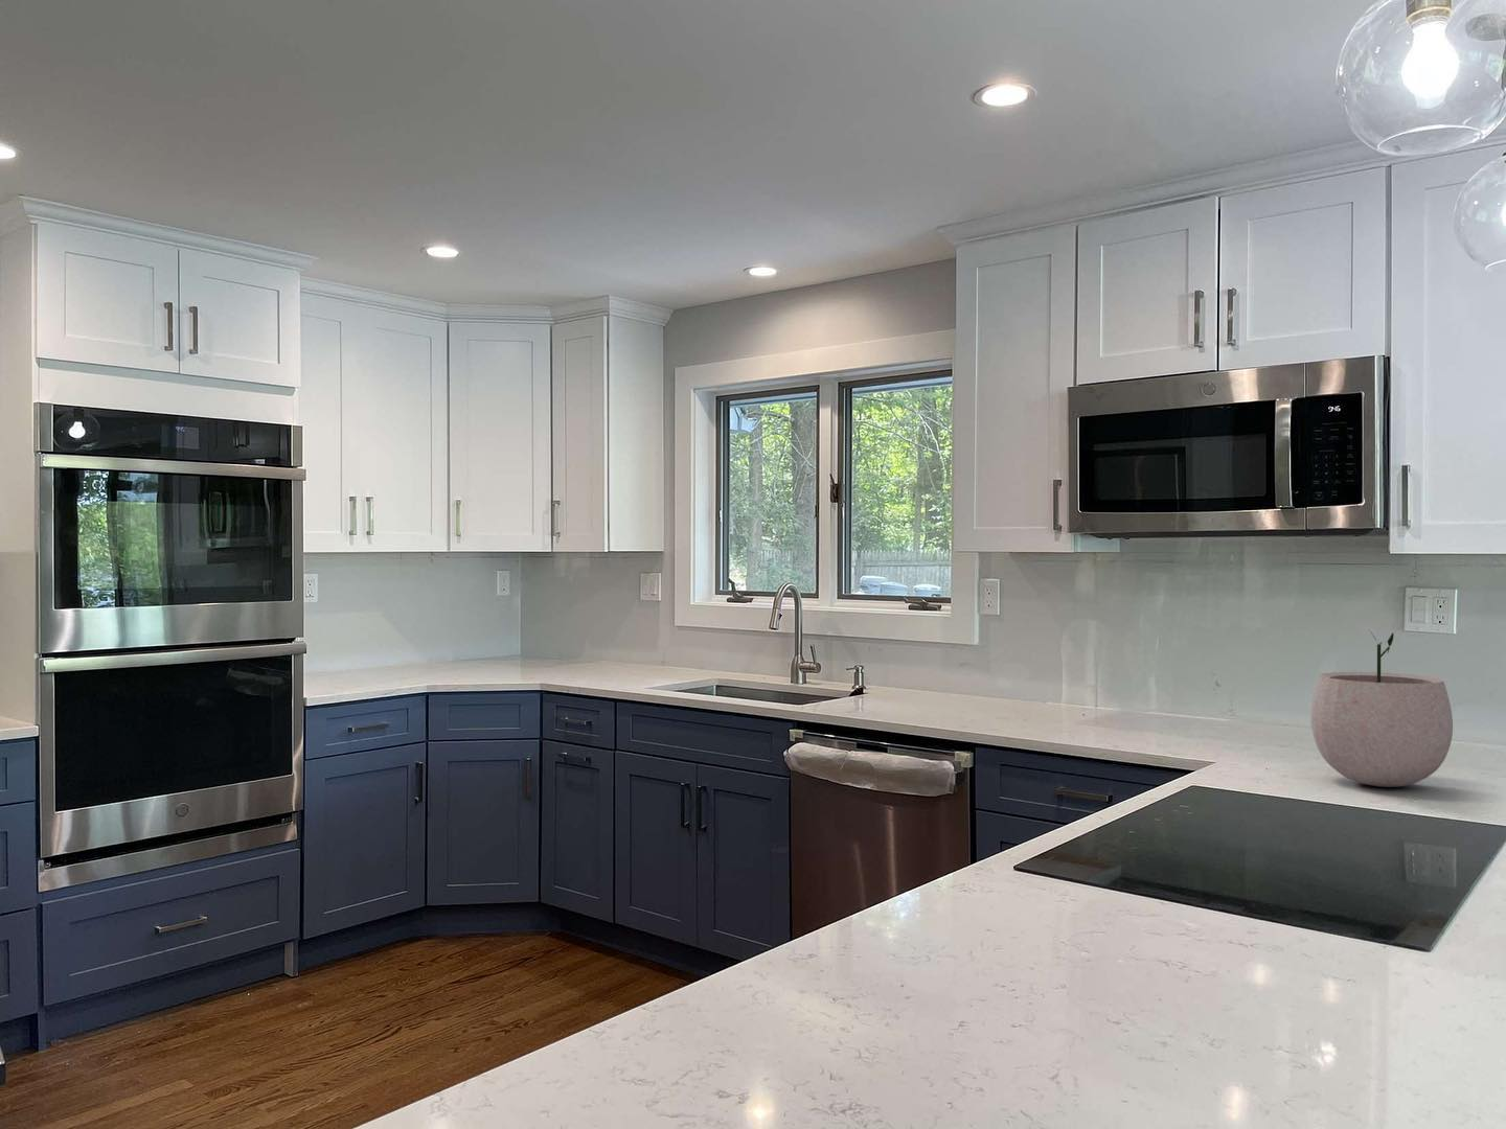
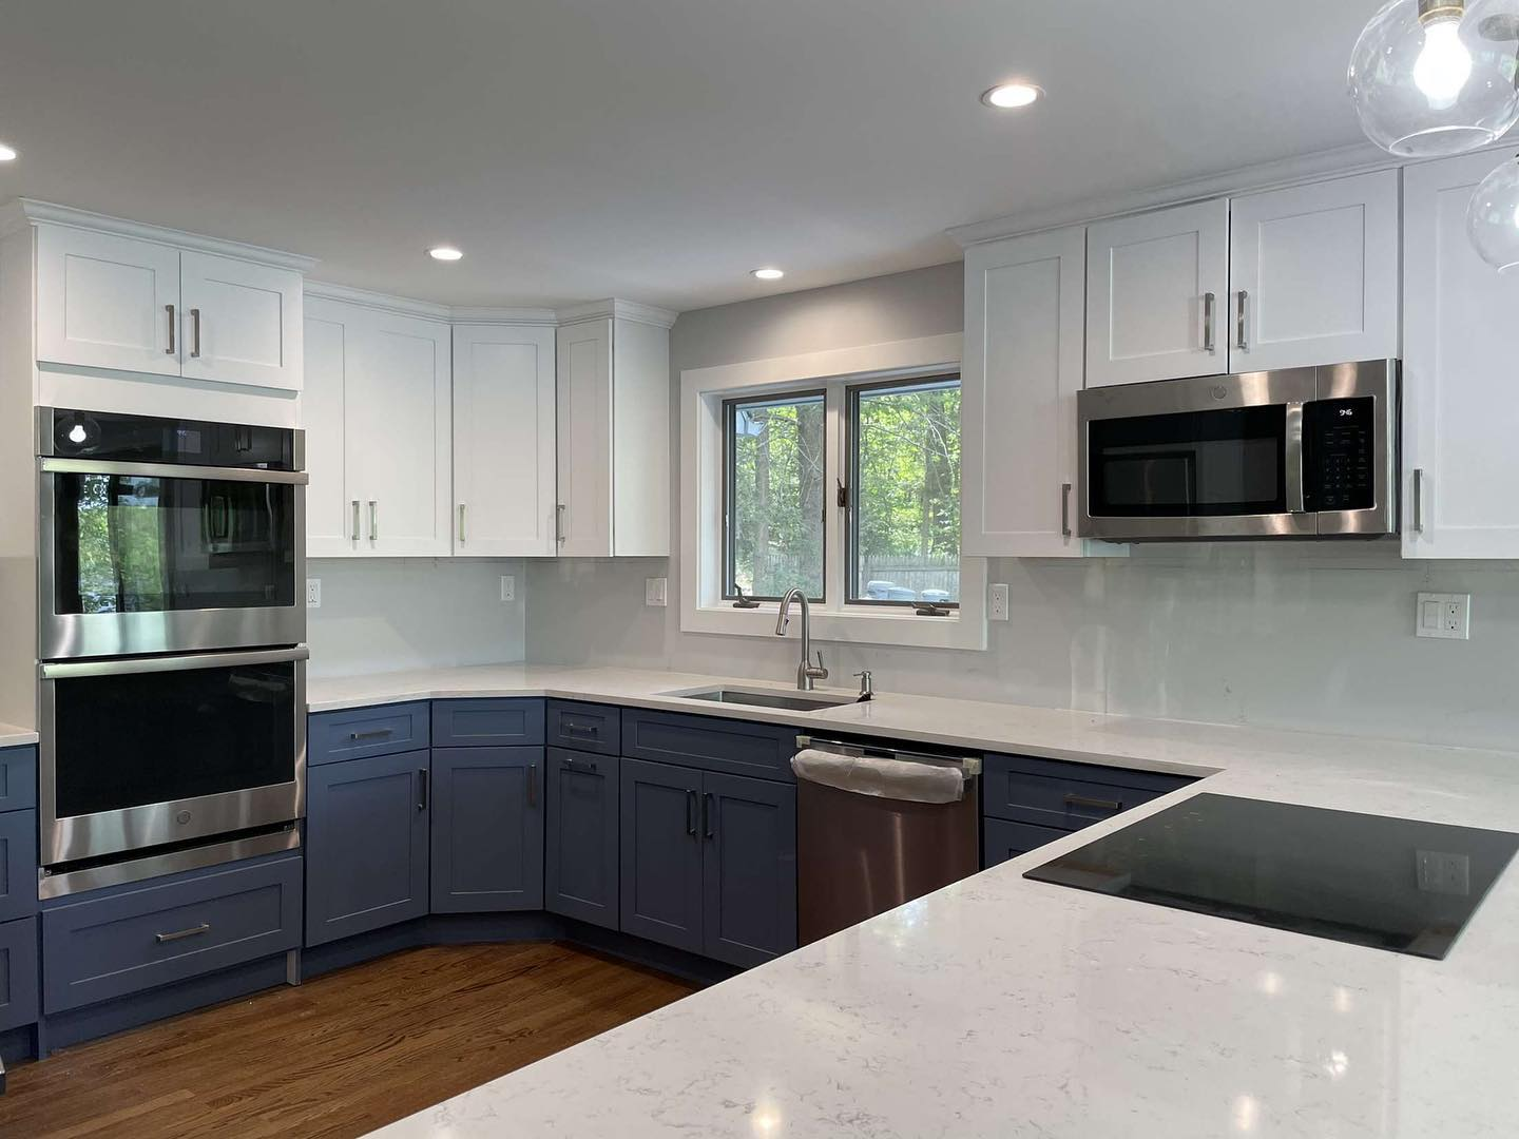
- plant pot (1379, 707)
